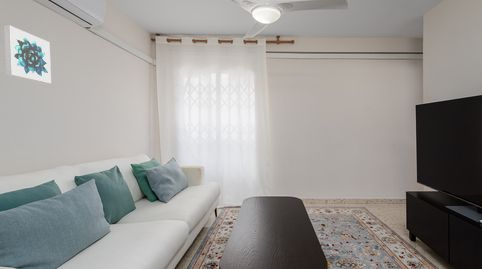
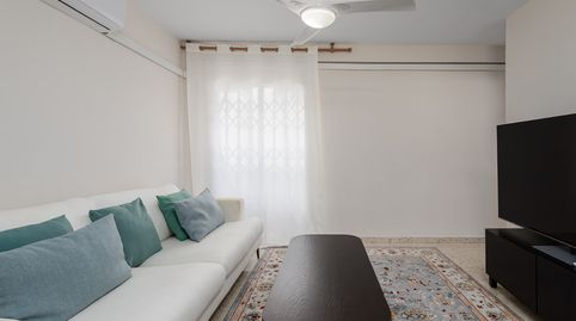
- wall art (29, 57)
